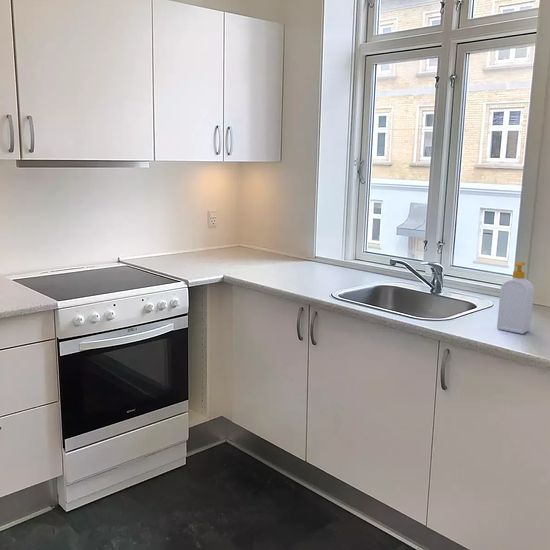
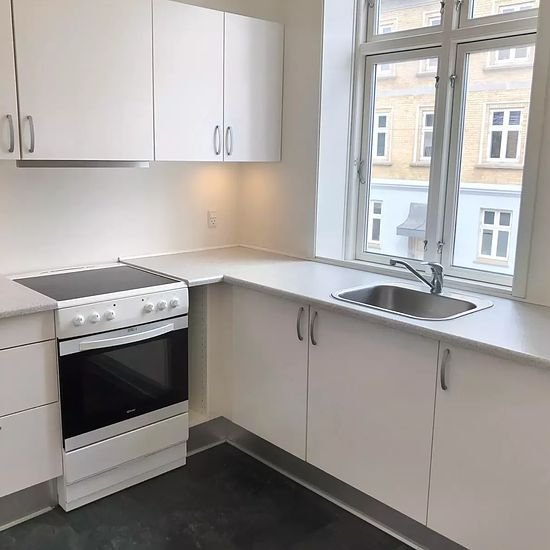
- soap bottle (516, 296)
